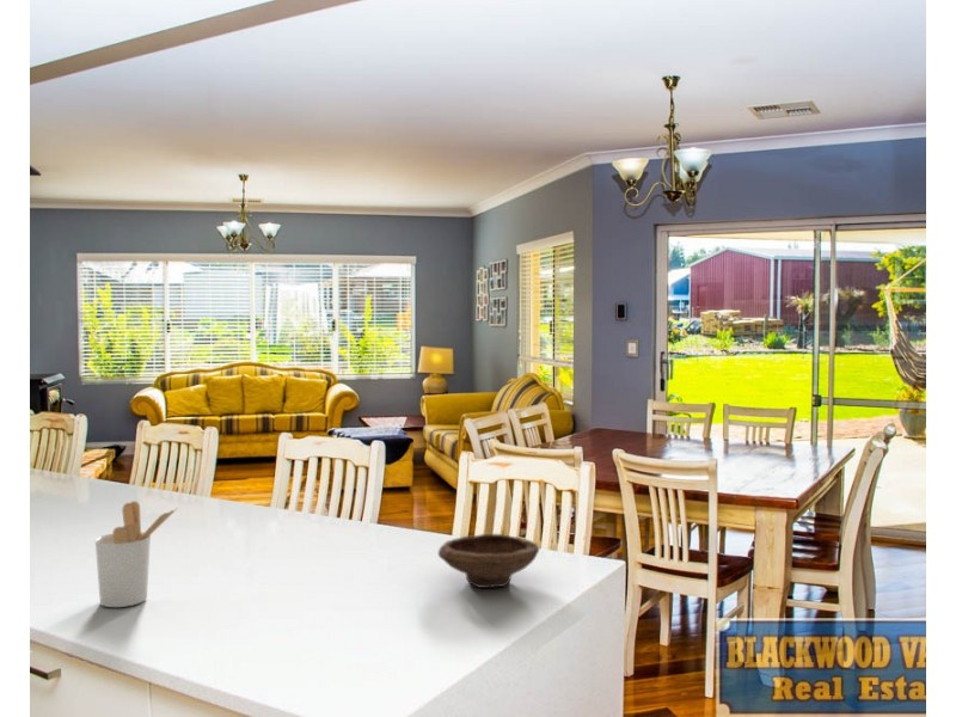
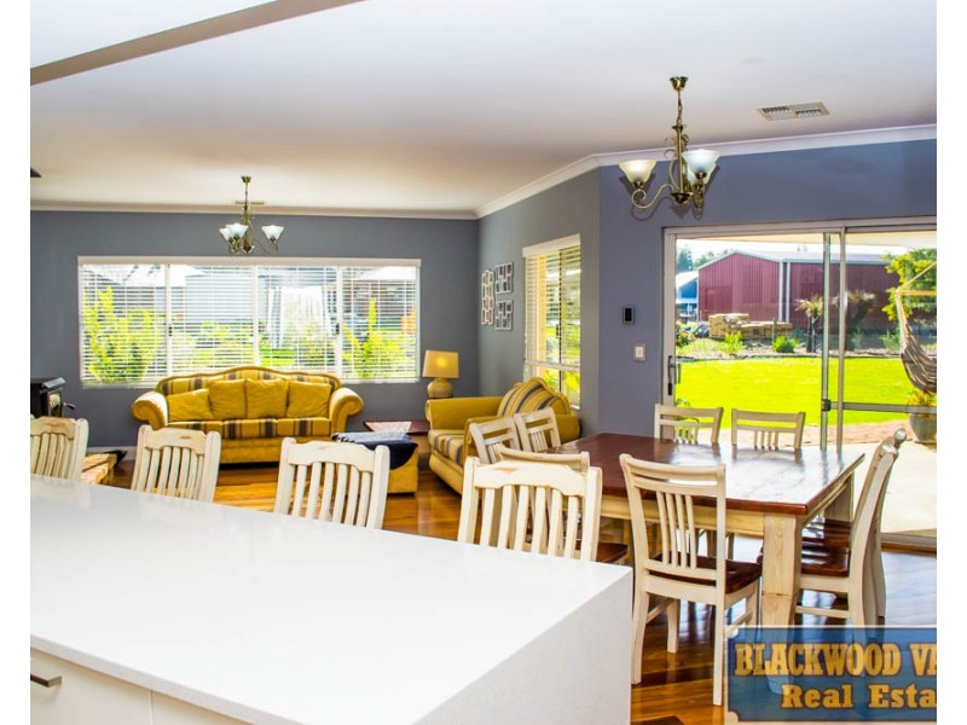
- utensil holder (137, 552)
- bowl (488, 562)
